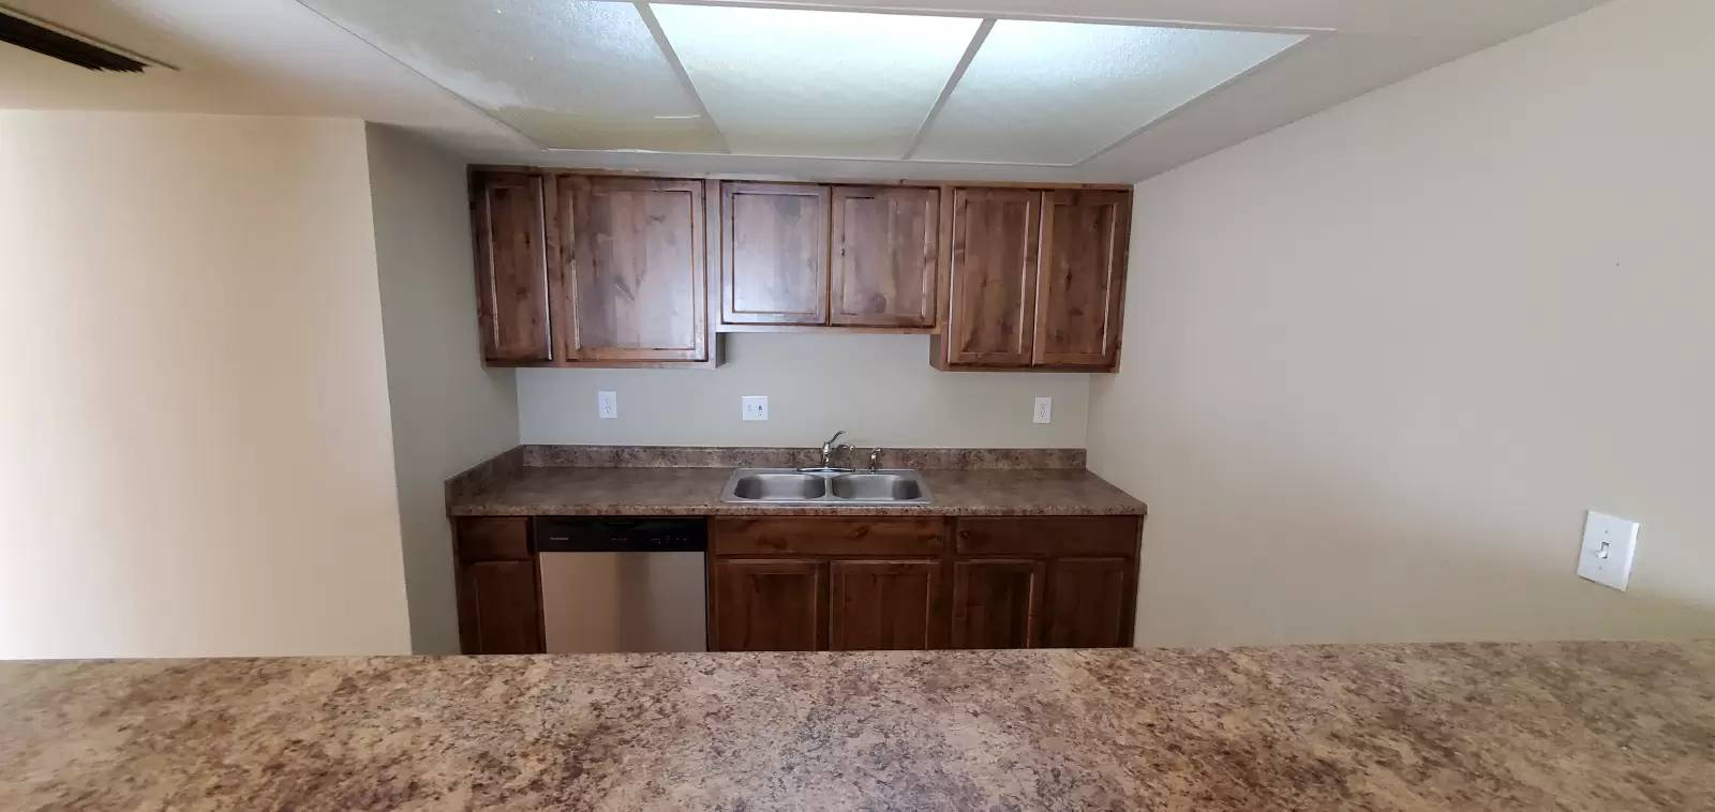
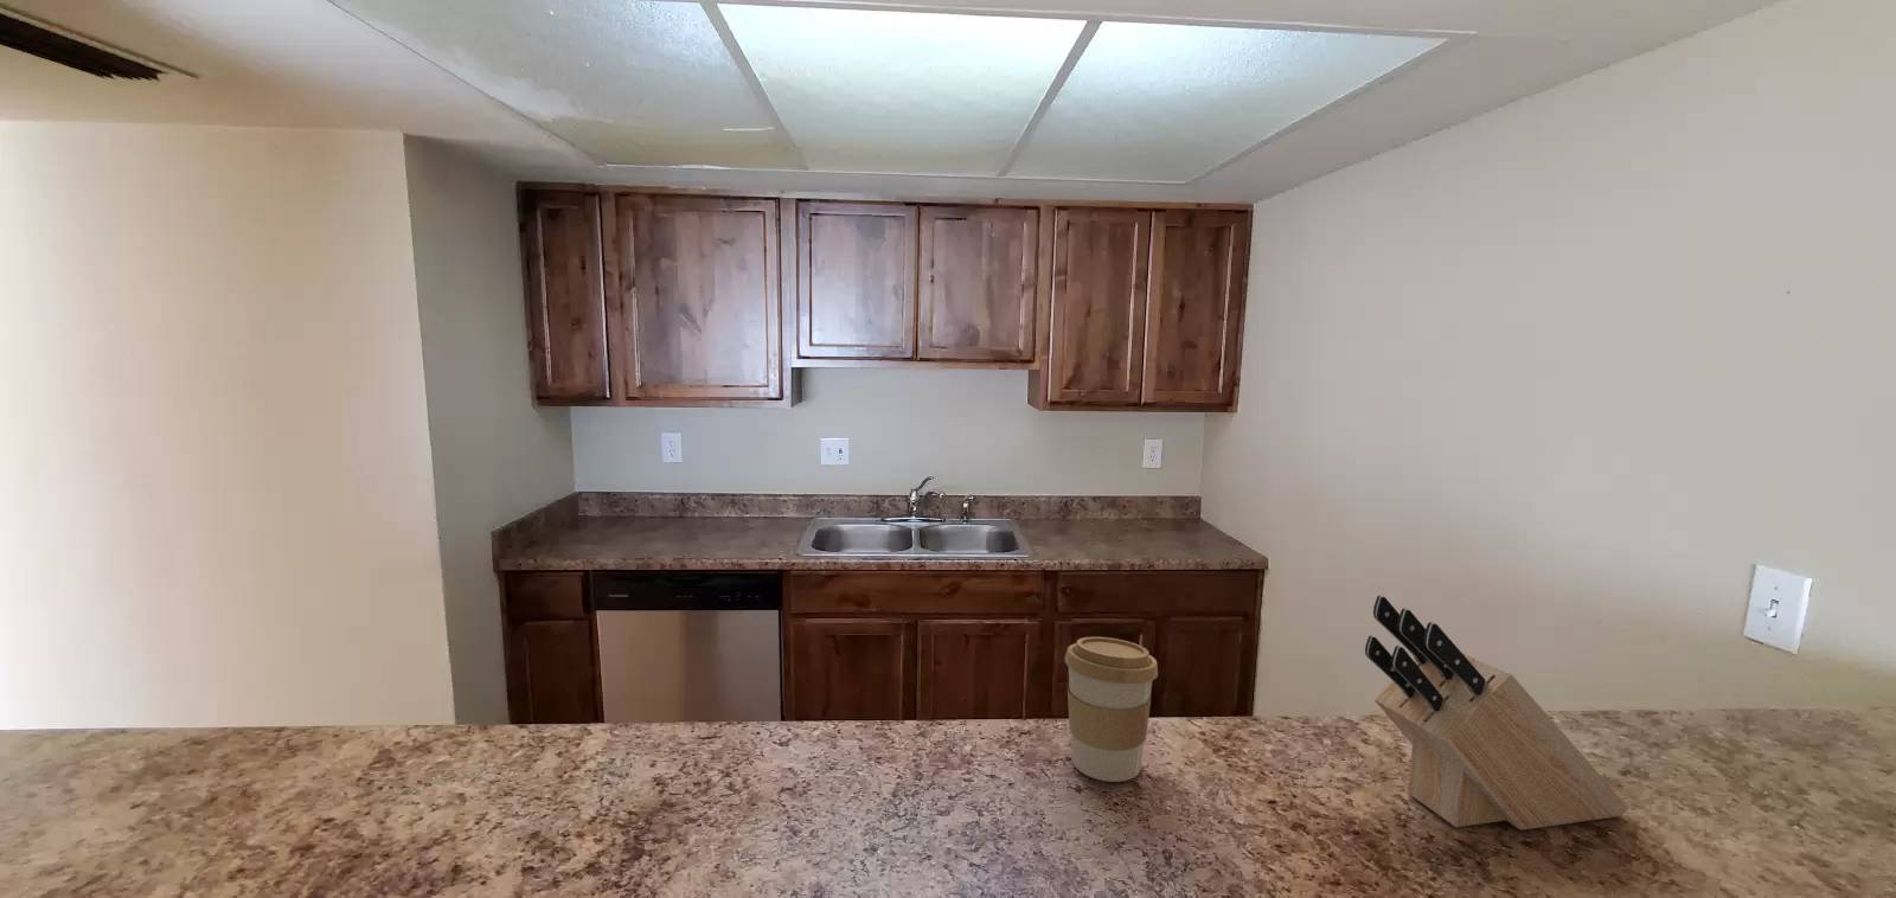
+ coffee cup (1108, 702)
+ knife block (1489, 703)
